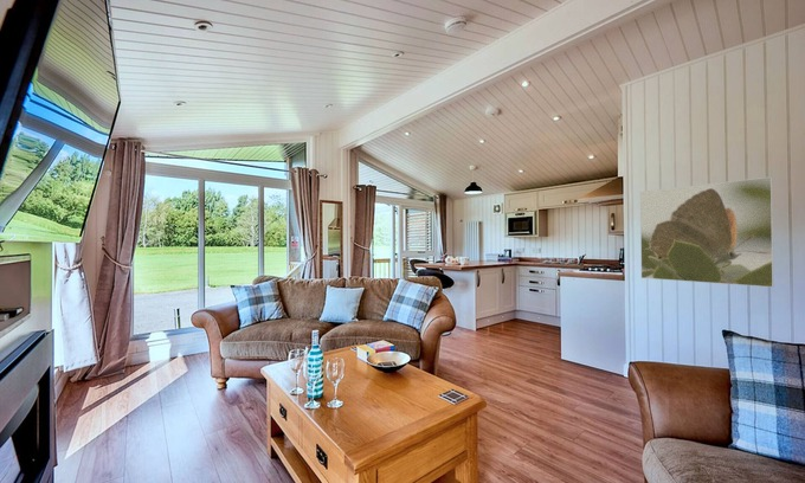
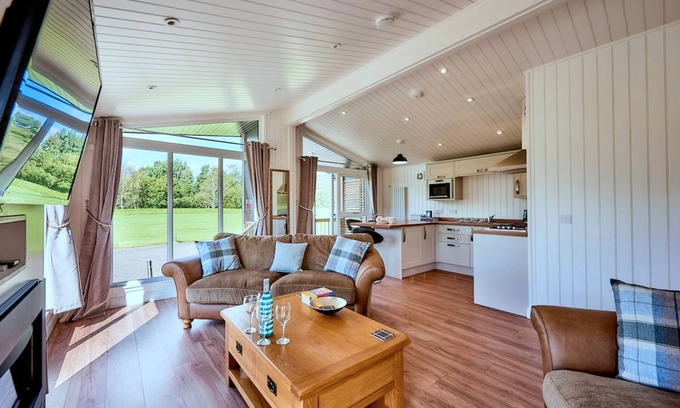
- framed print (698, 233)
